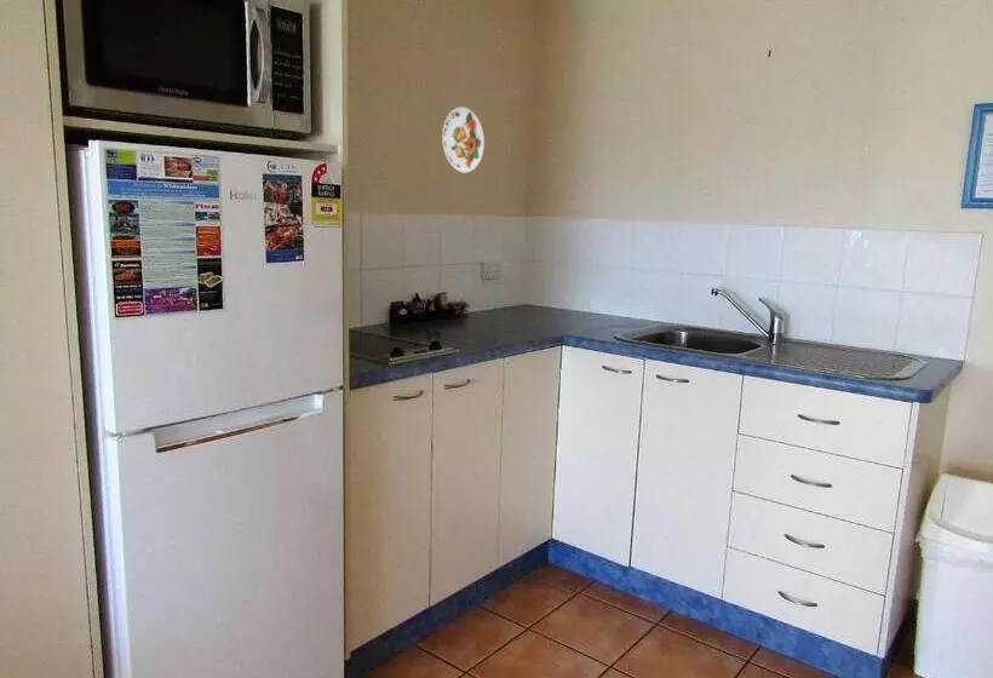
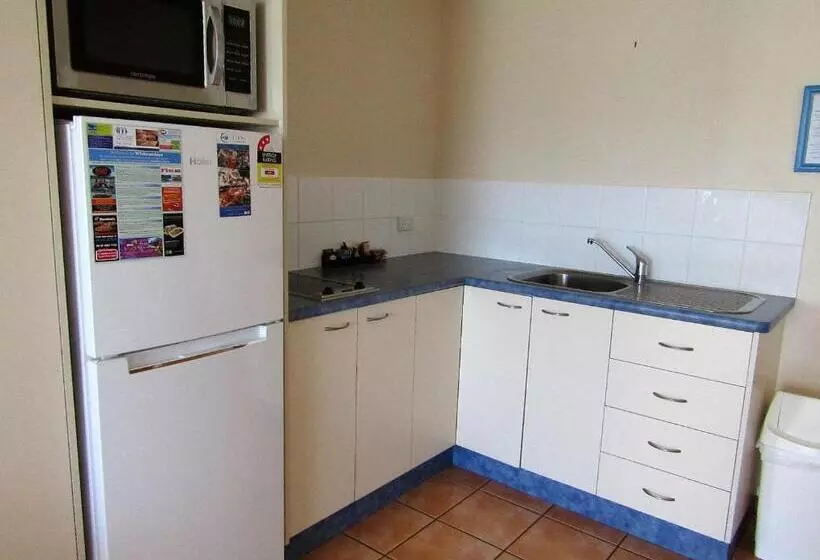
- decorative plate (463, 139)
